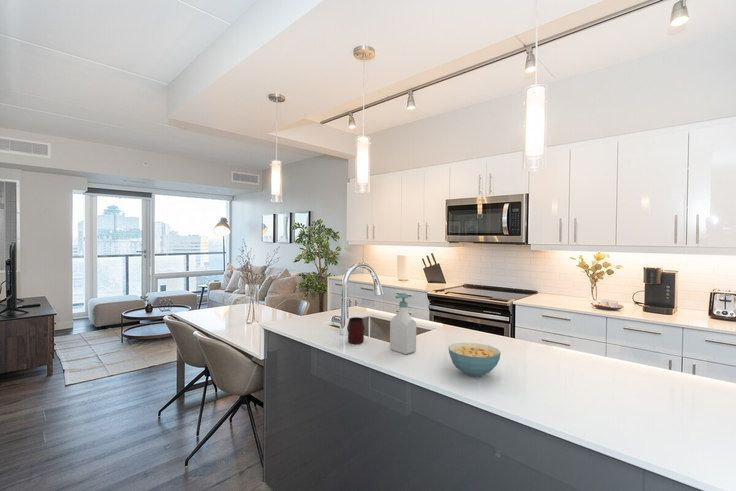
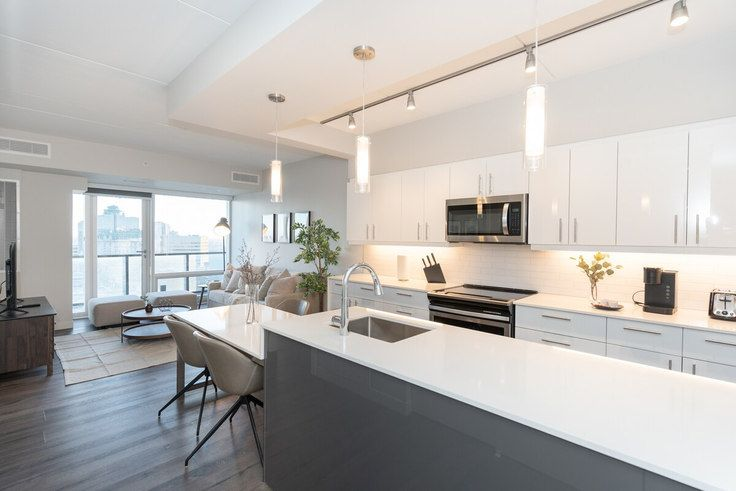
- soap bottle (401, 322)
- cereal bowl (473, 361)
- mug (357, 329)
